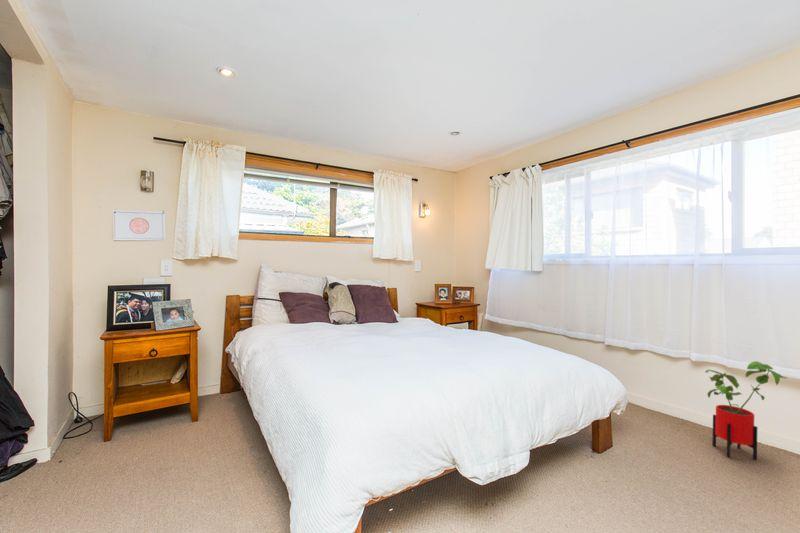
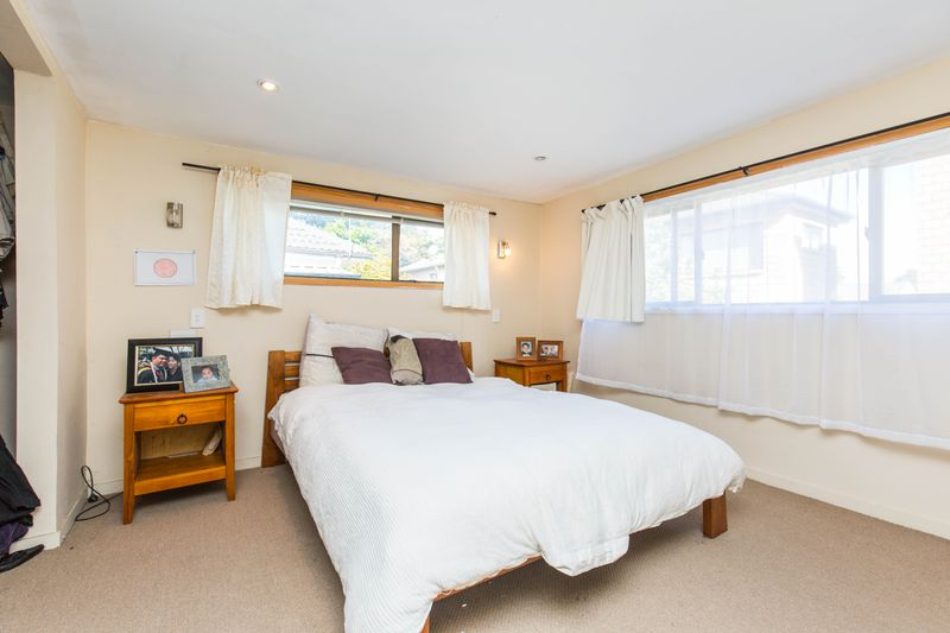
- house plant (738, 406)
